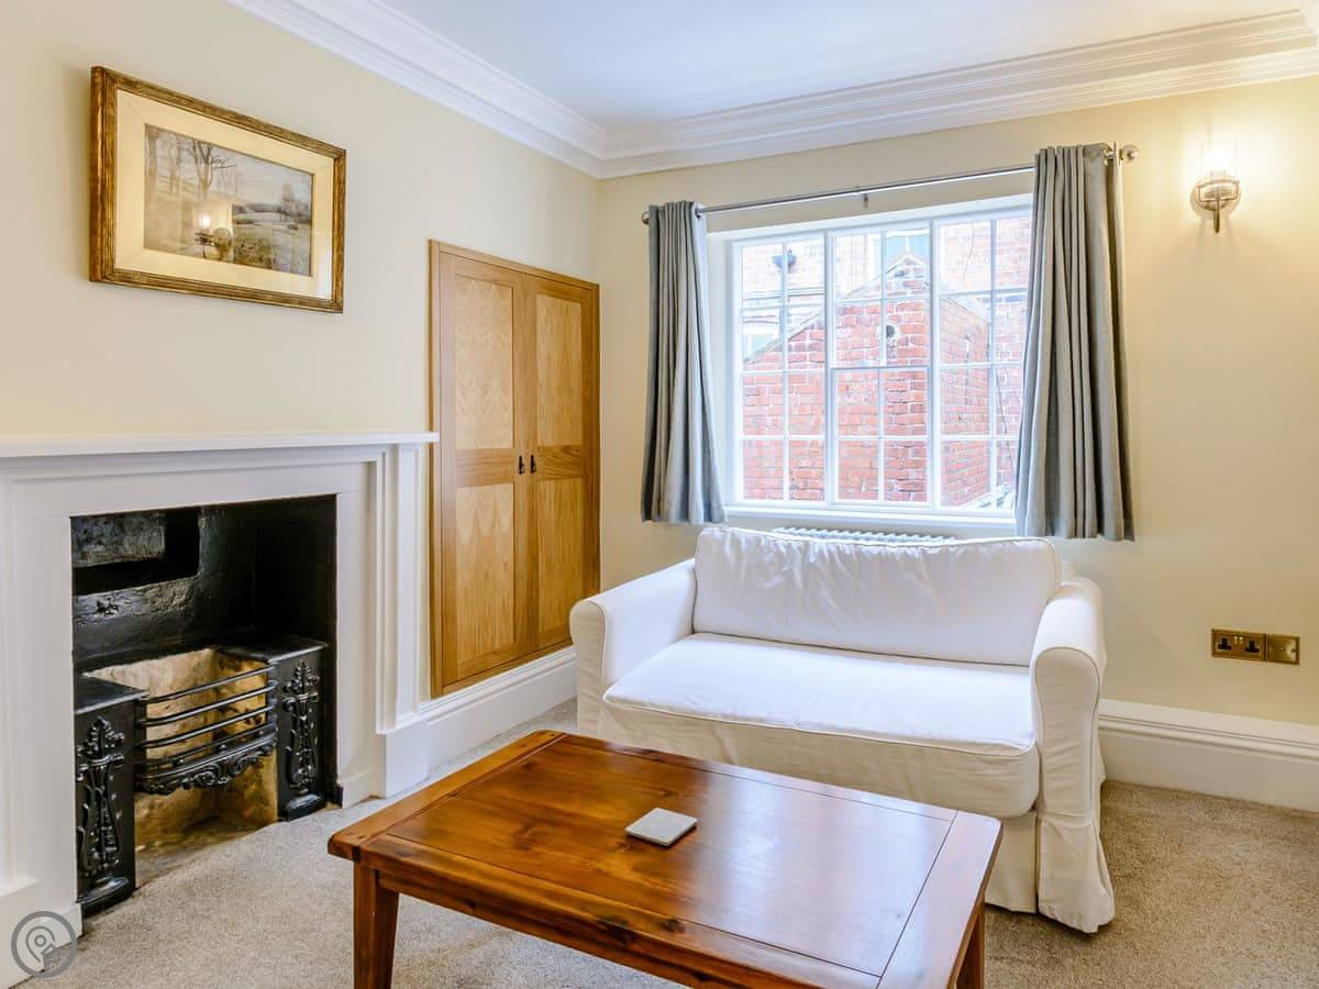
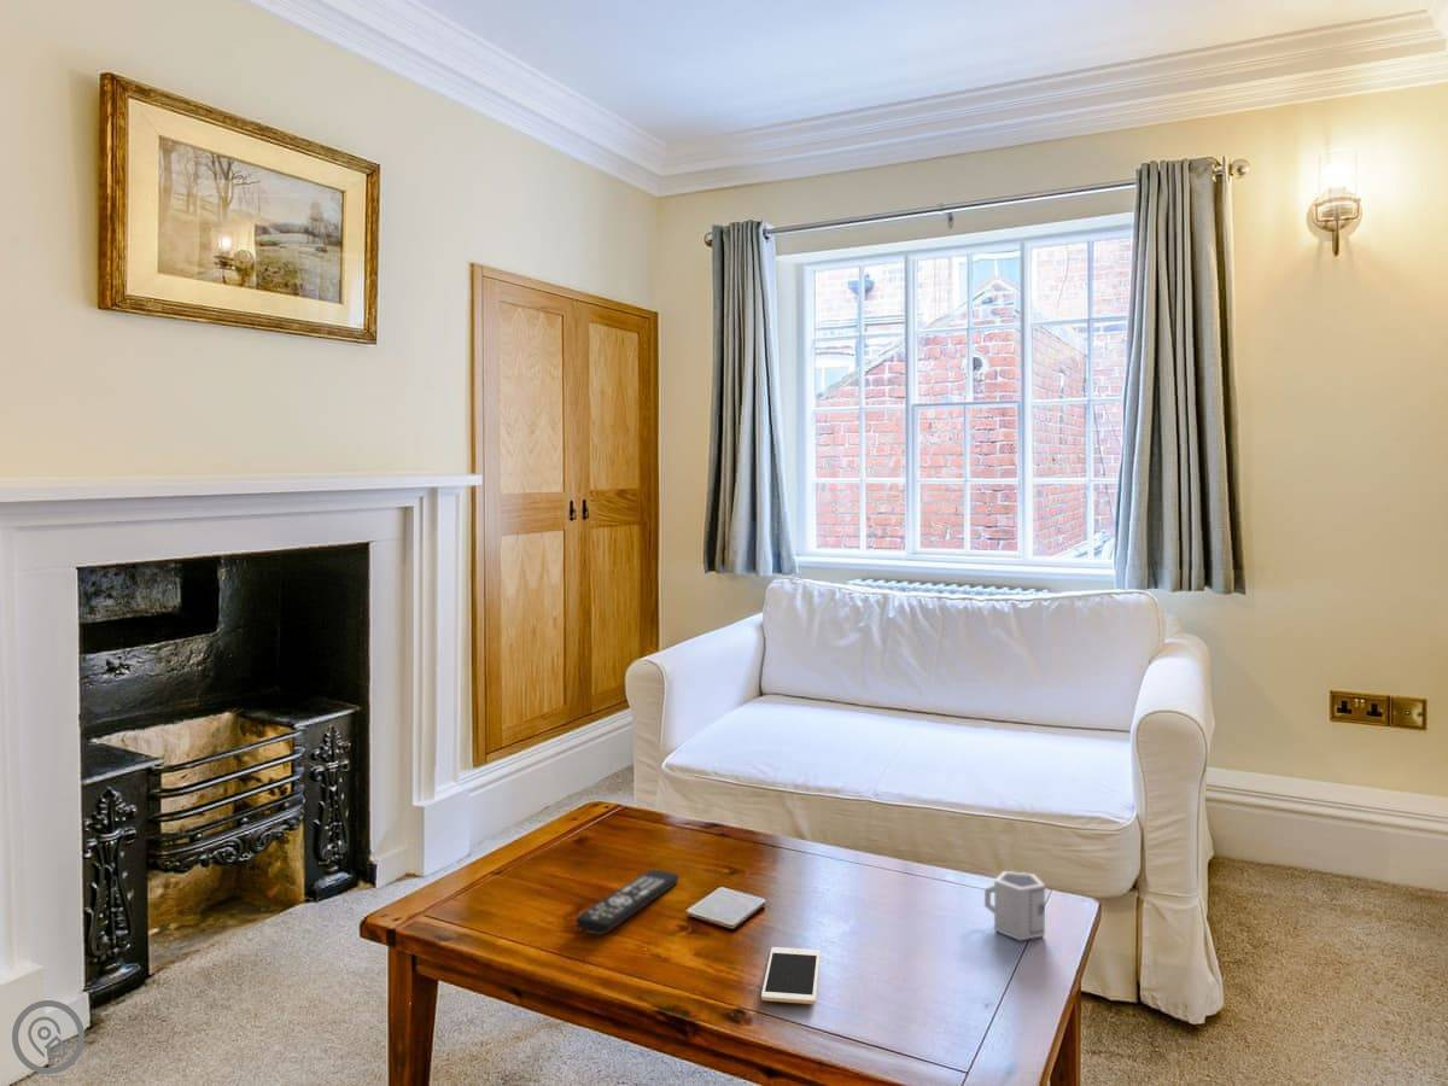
+ cell phone (792, 974)
+ remote control (630, 899)
+ cup (1014, 904)
